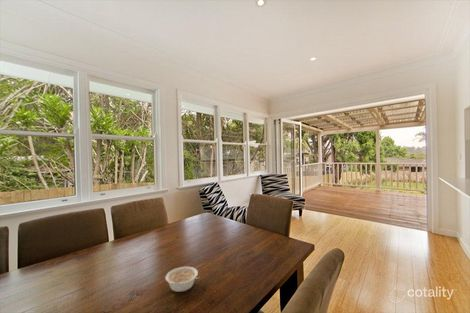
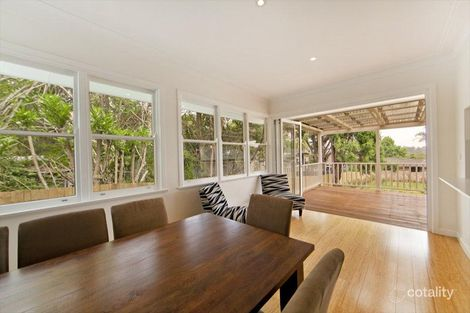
- legume (183, 278)
